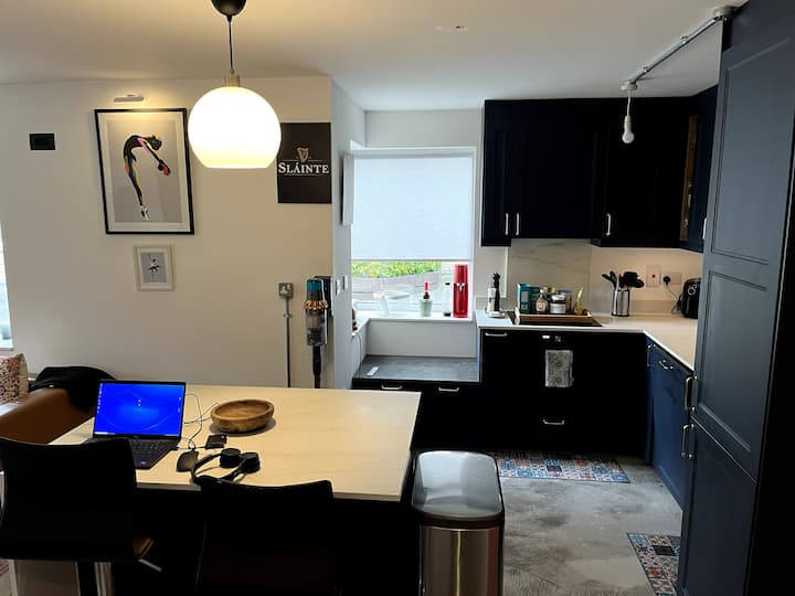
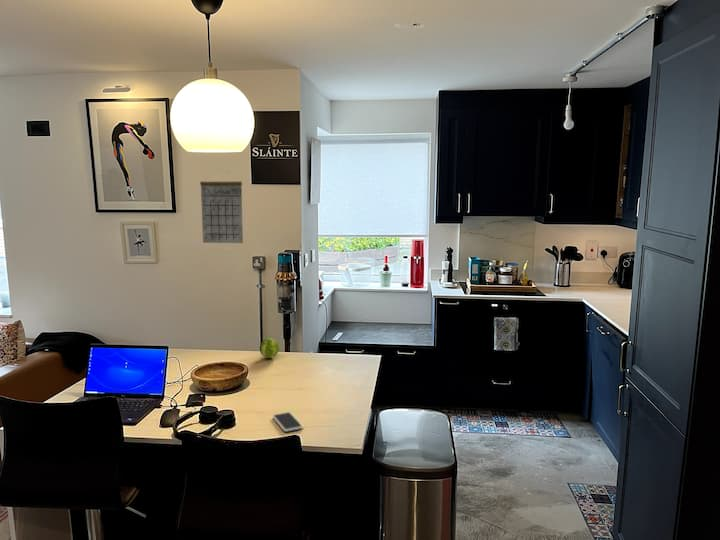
+ smartphone (287, 421)
+ calendar (221, 205)
+ fruit (269, 348)
